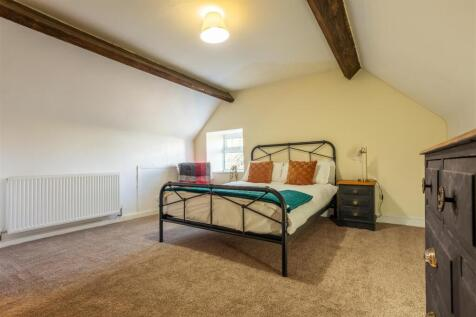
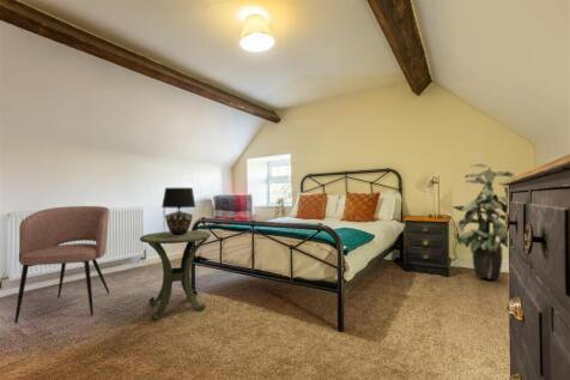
+ armchair (69, 257)
+ side table (176, 270)
+ table lamp (178, 211)
+ indoor plant (484, 219)
